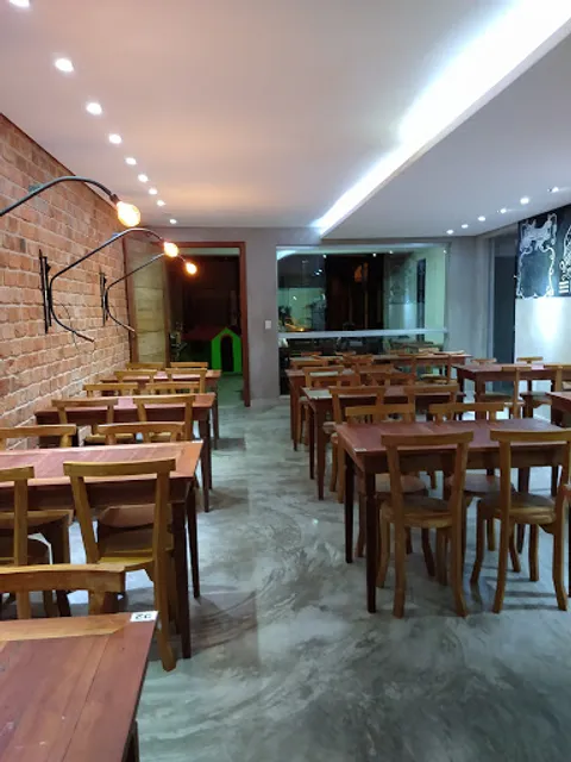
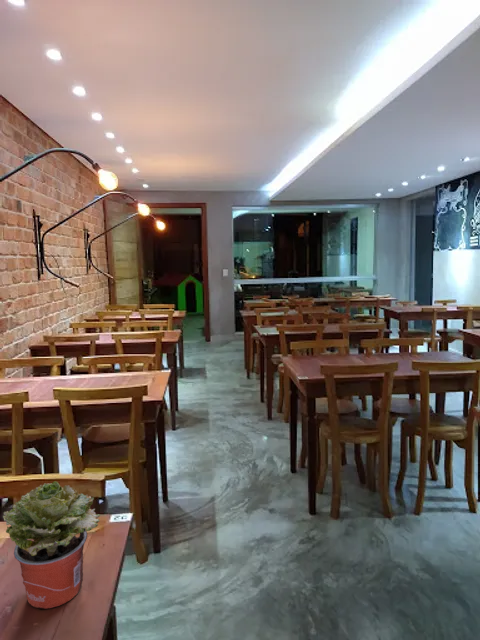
+ potted plant (54, 539)
